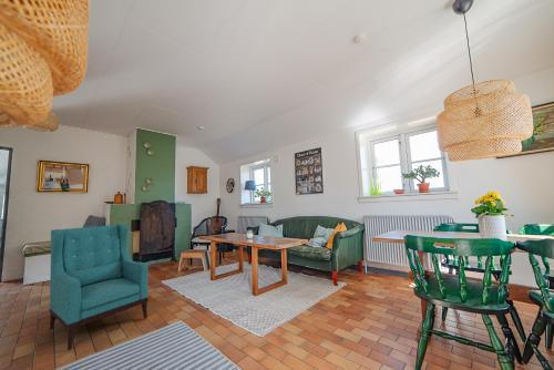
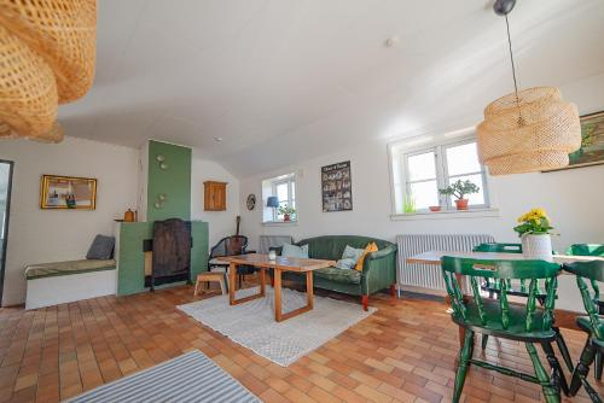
- armchair (100, 274)
